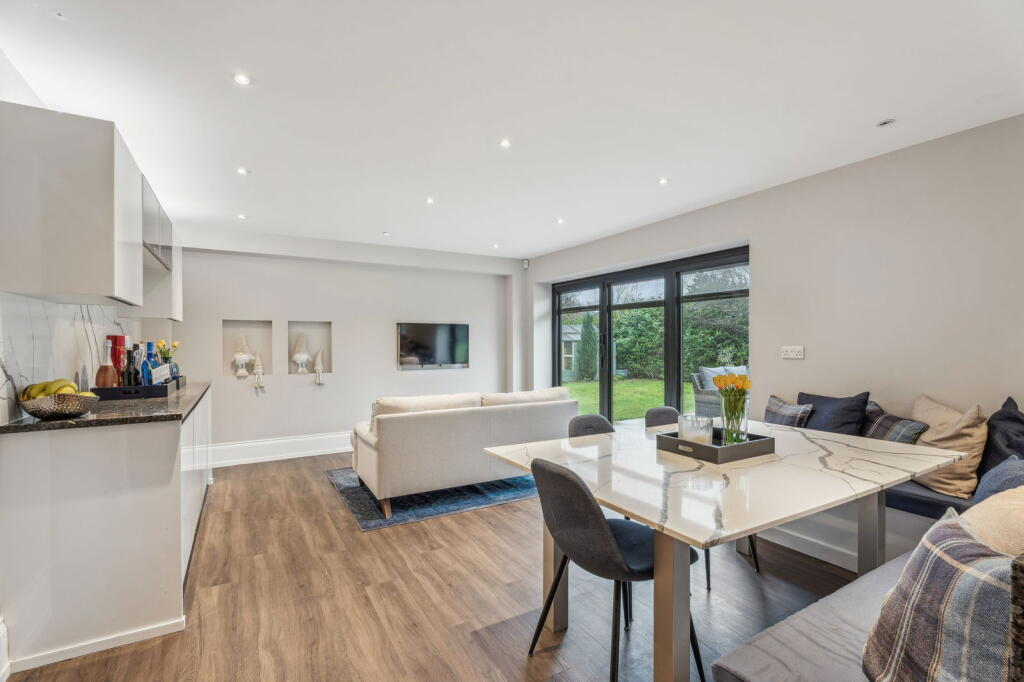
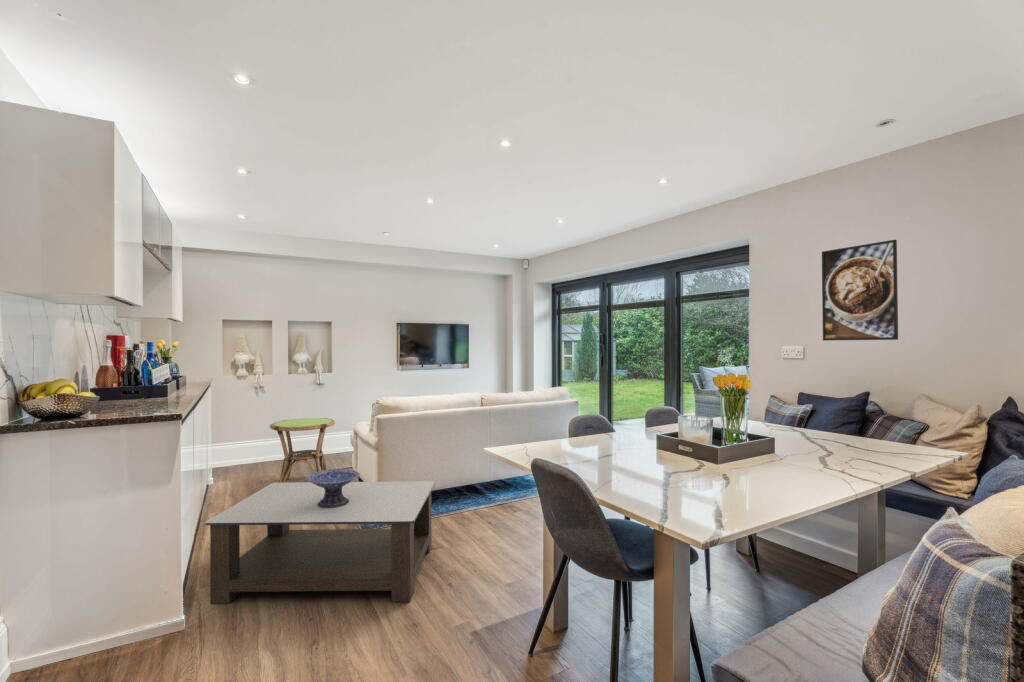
+ decorative bowl (333, 488)
+ side table (303, 452)
+ coffee table (334, 535)
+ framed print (857, 293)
